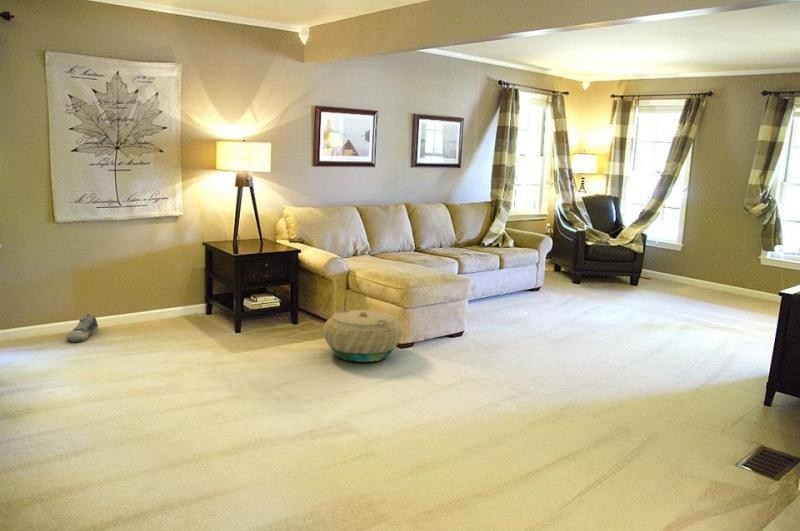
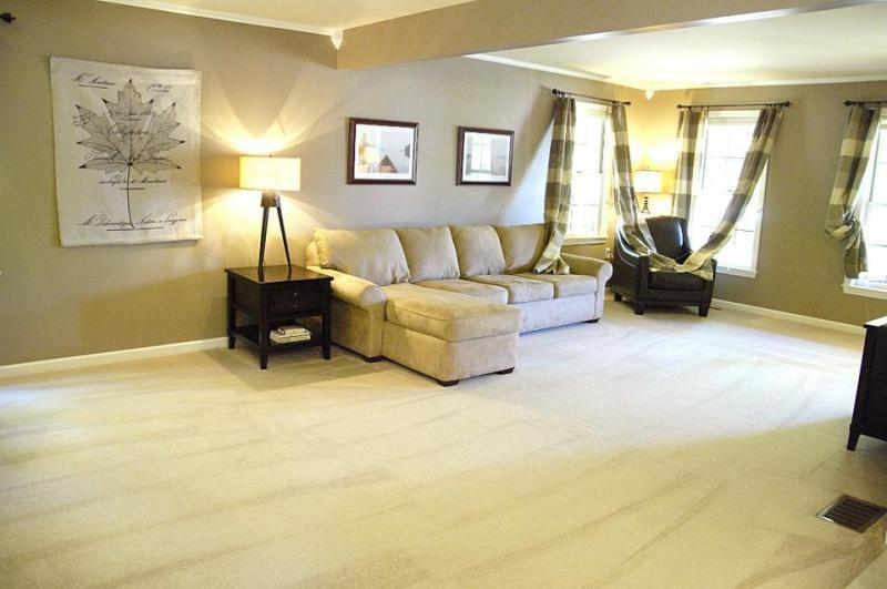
- shoe (83, 324)
- basket (362, 333)
